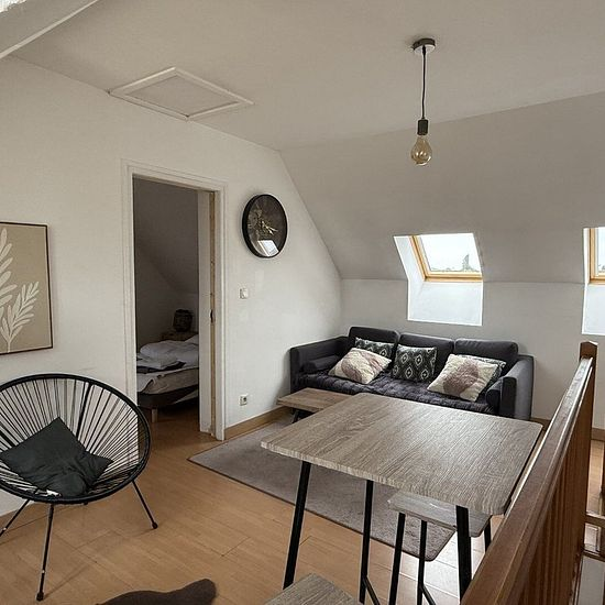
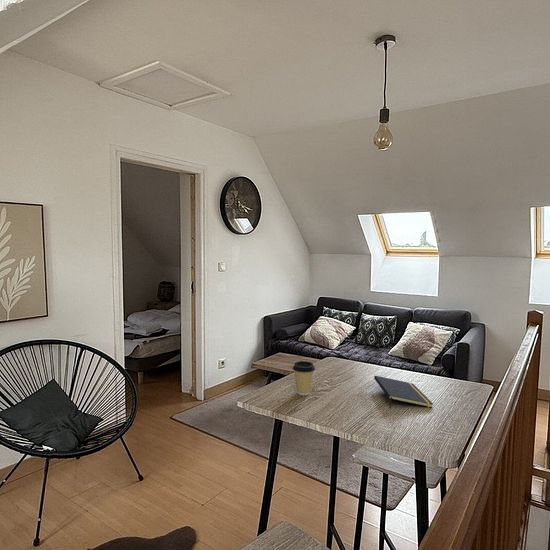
+ coffee cup (303, 378)
+ notepad (401, 390)
